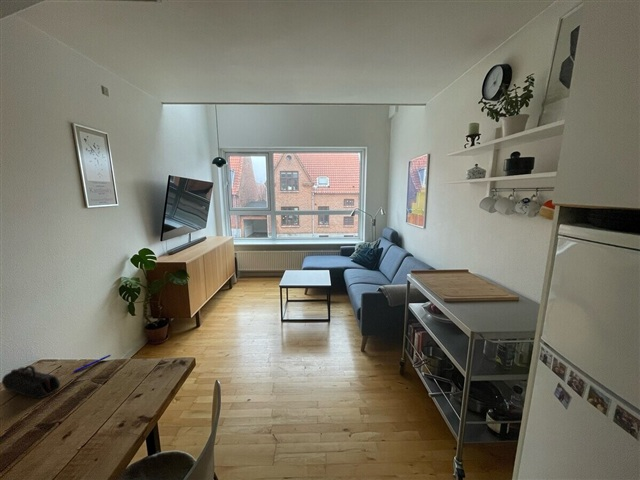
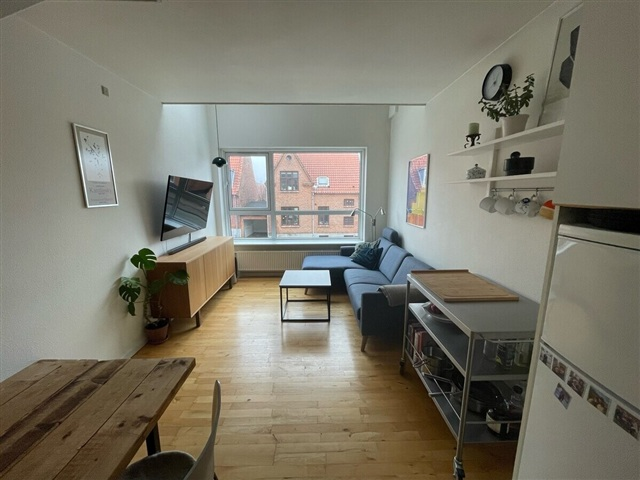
- pen (92, 363)
- pencil case (30, 377)
